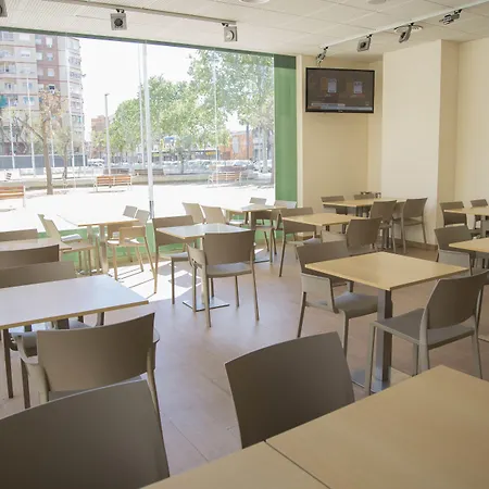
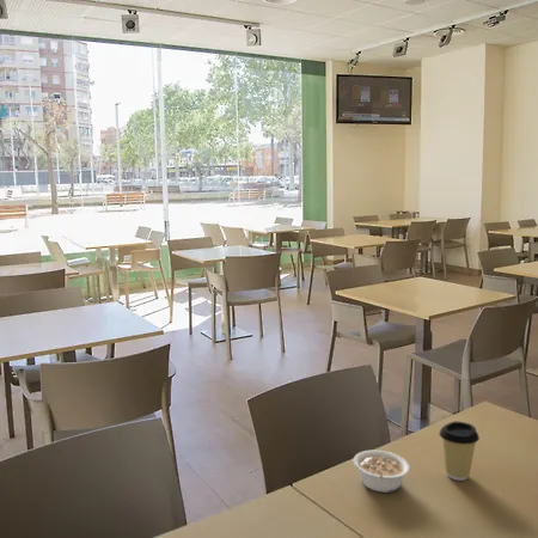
+ legume (381, 471)
+ coffee cup (458, 451)
